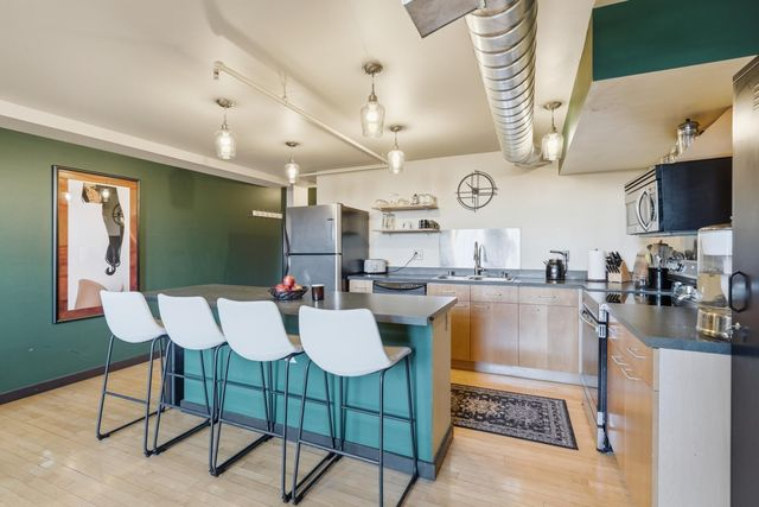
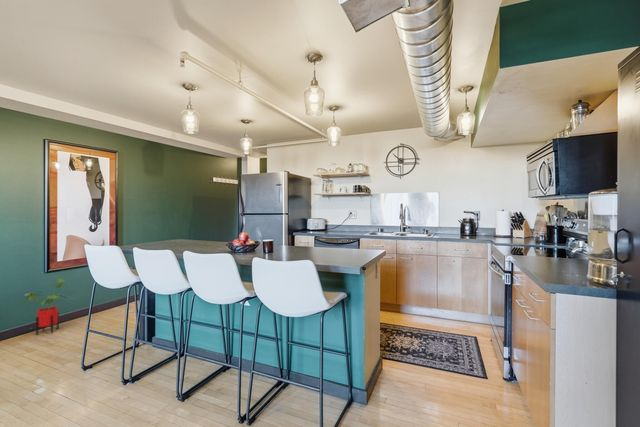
+ house plant (50, 305)
